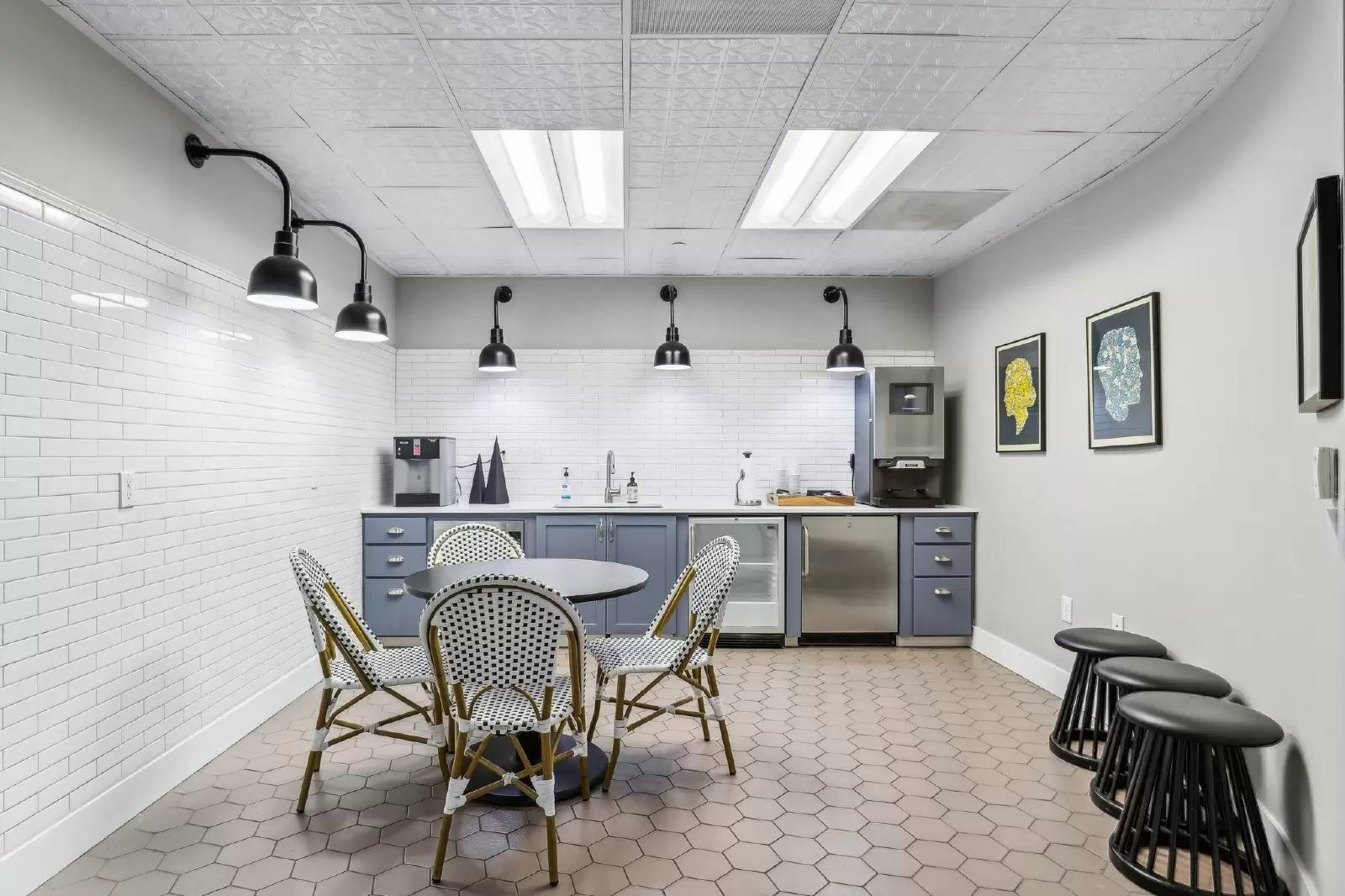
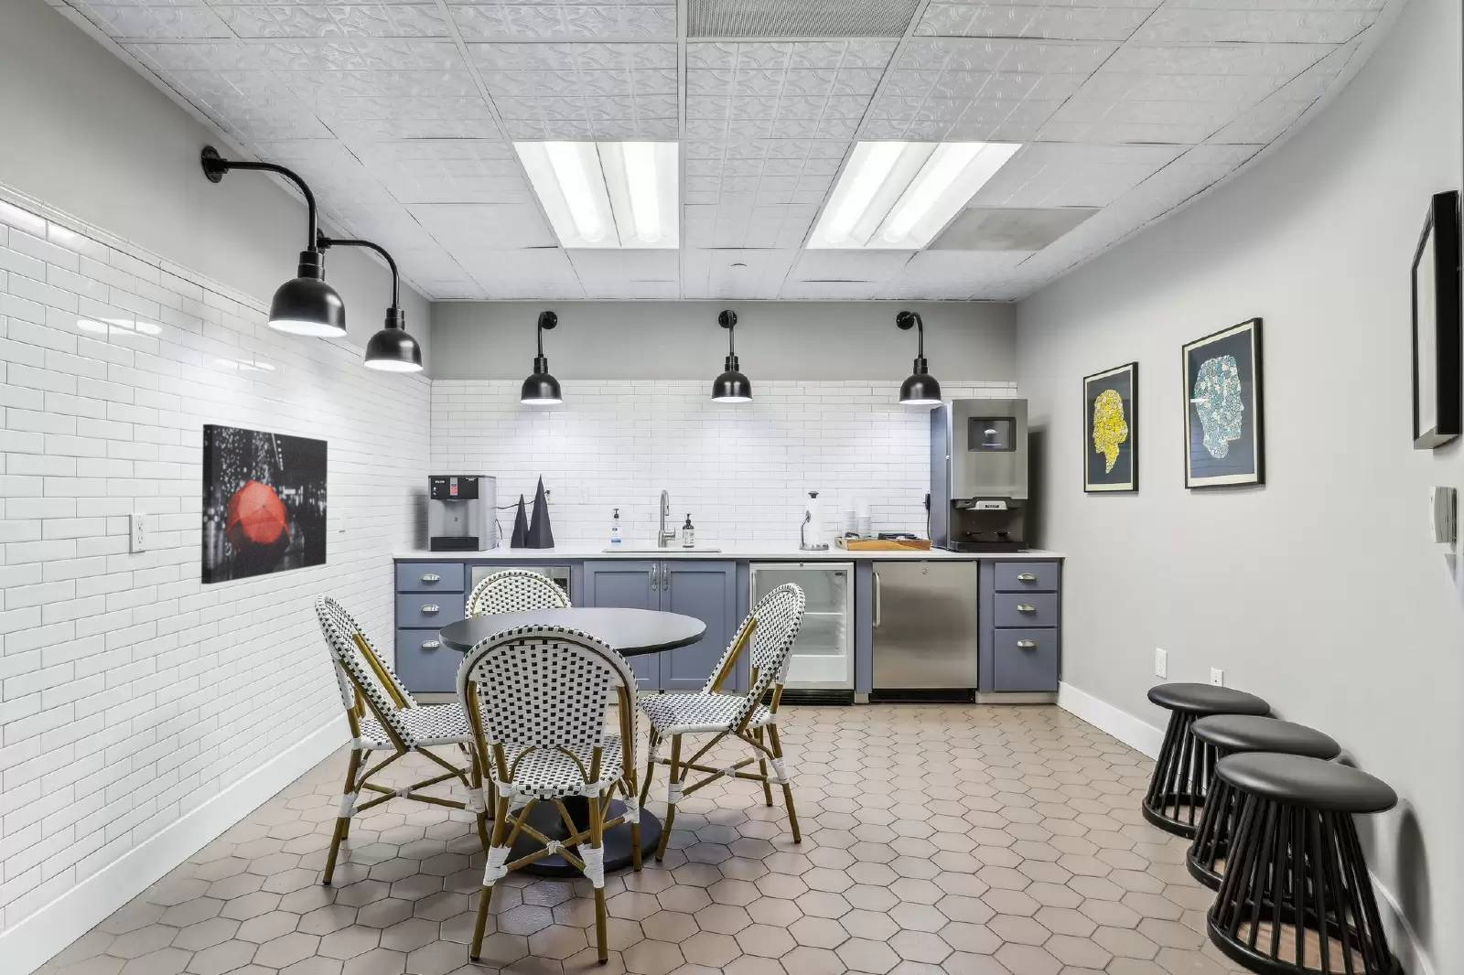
+ wall art (272, 503)
